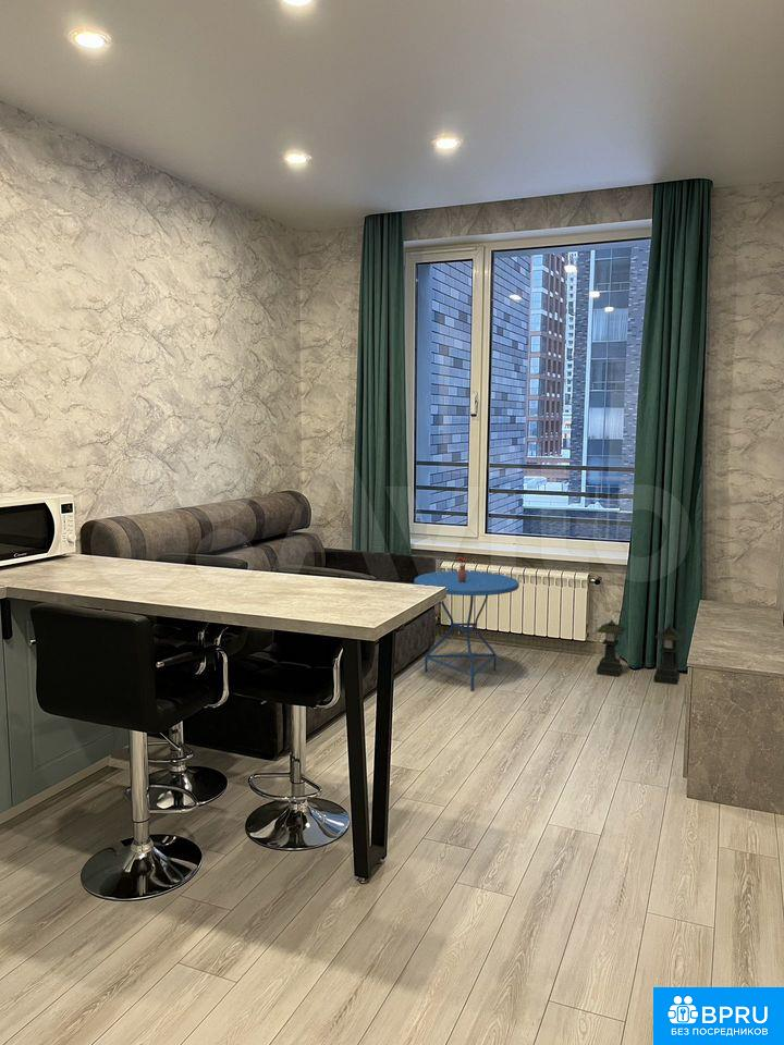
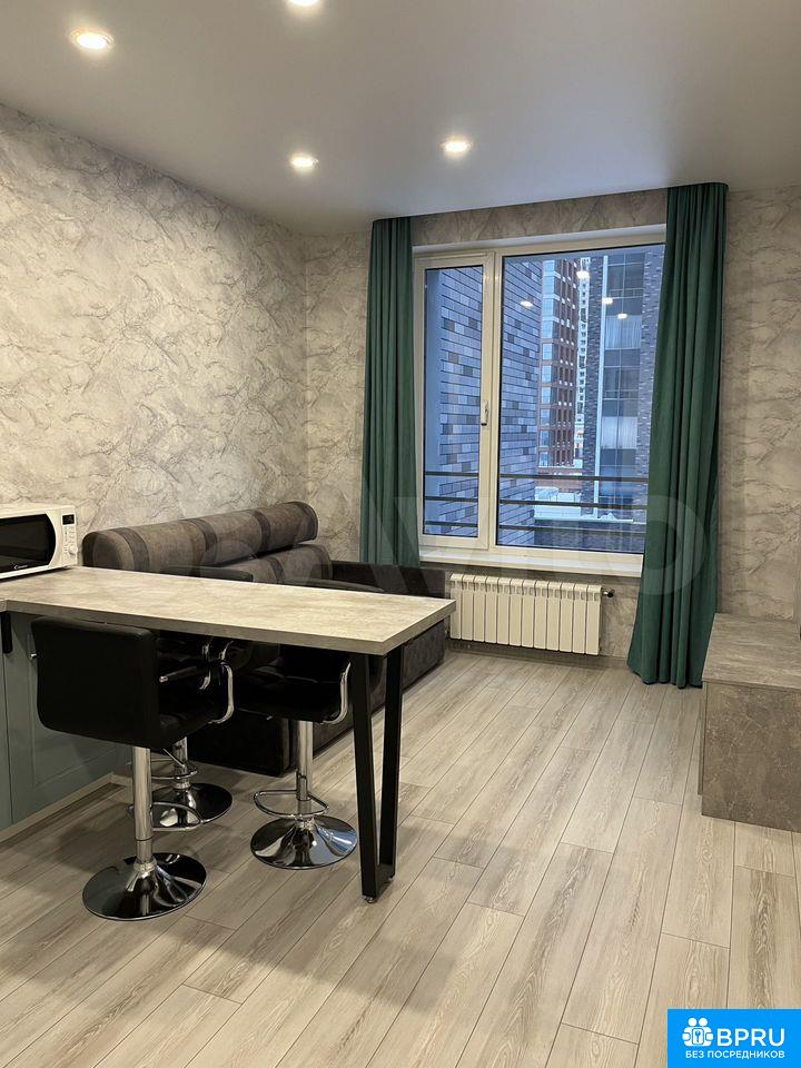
- lantern (656, 638)
- side table (468, 616)
